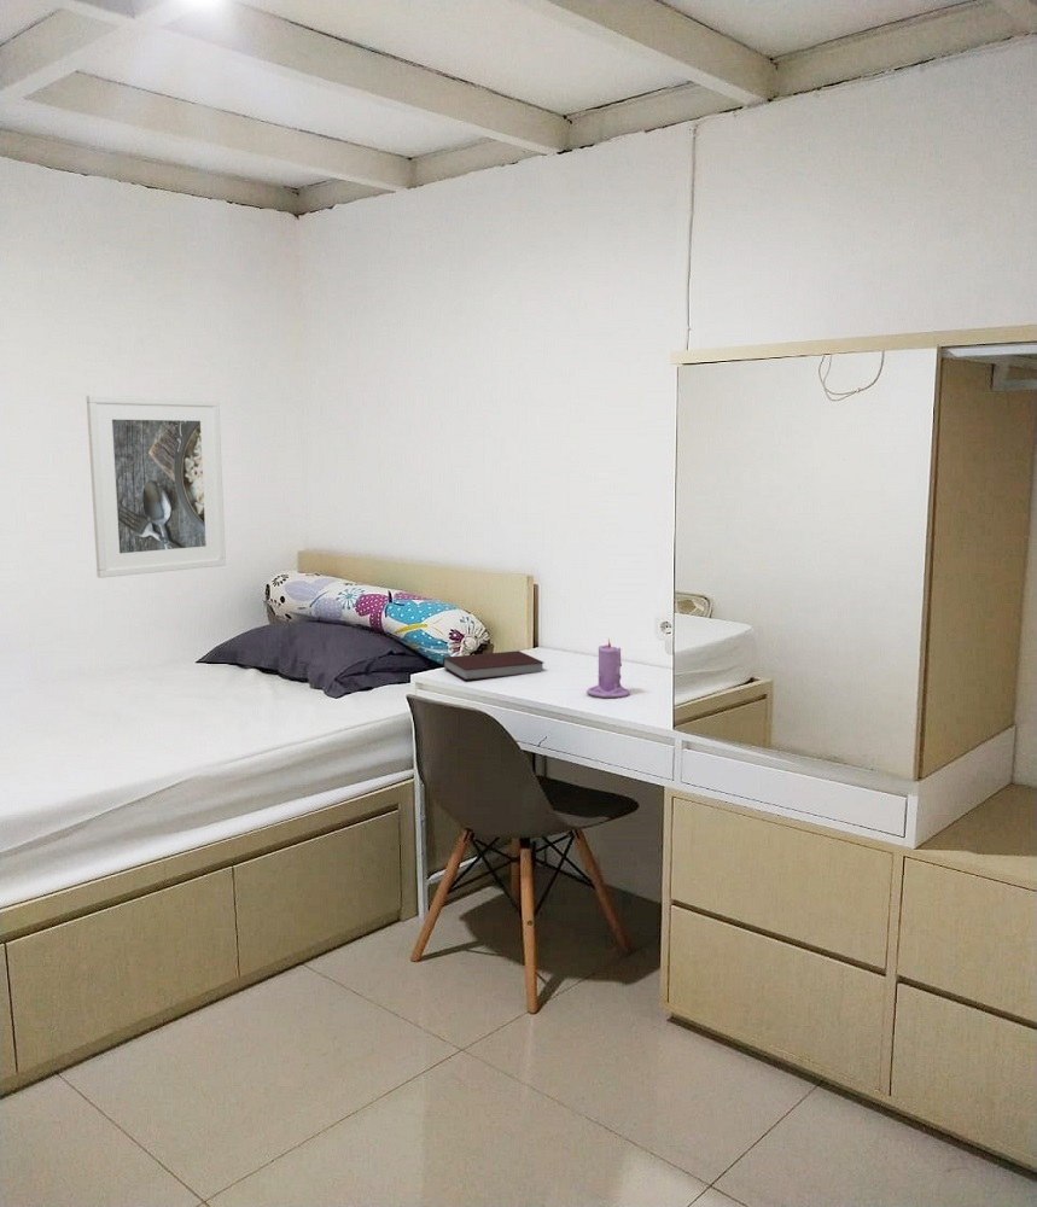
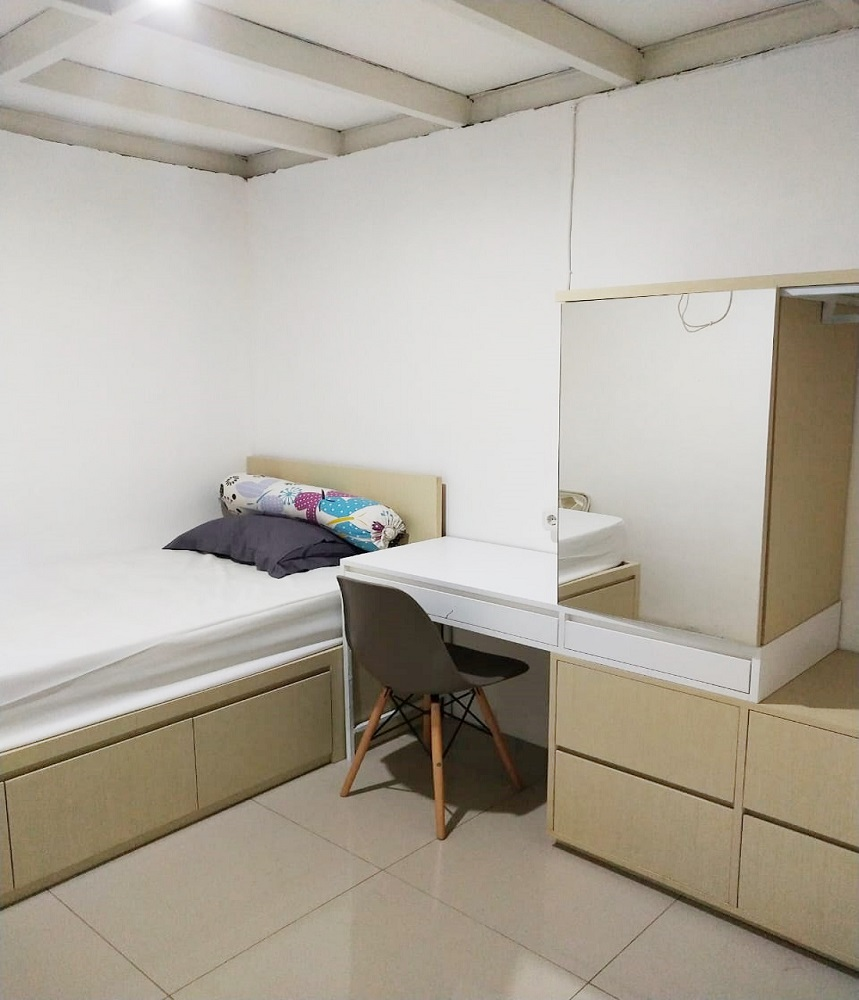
- notebook (493, 664)
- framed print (159, 485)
- candle (607, 665)
